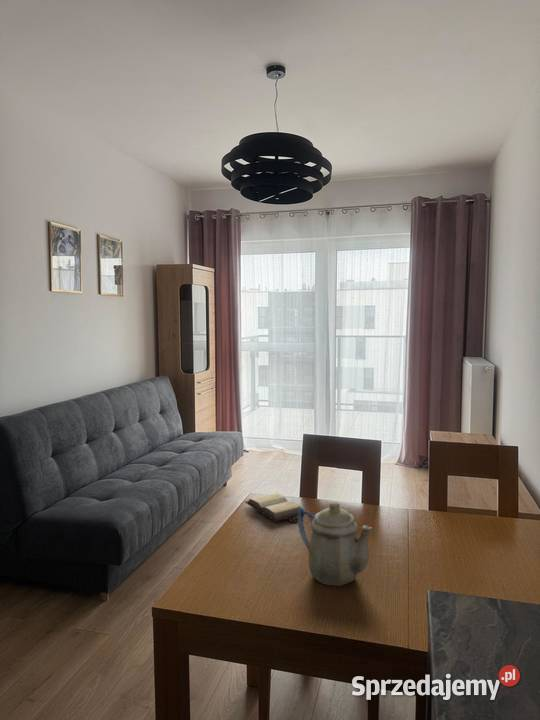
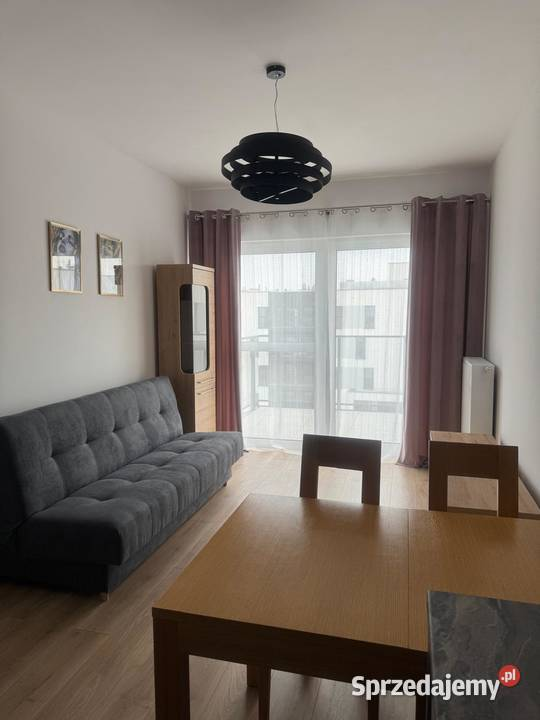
- teapot (333, 539)
- hardback book (275, 506)
